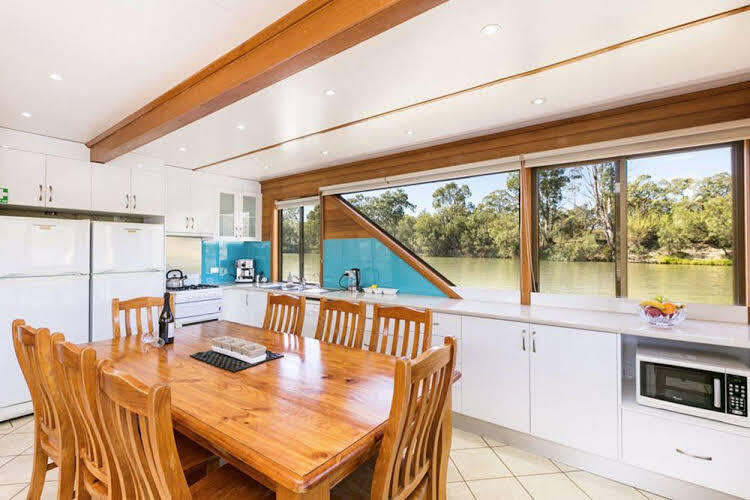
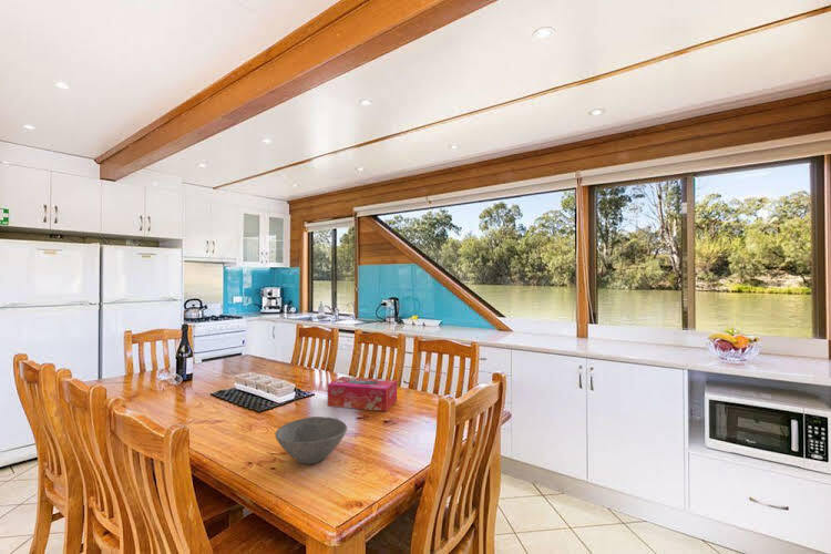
+ bowl (311, 442)
+ tissue box (362, 392)
